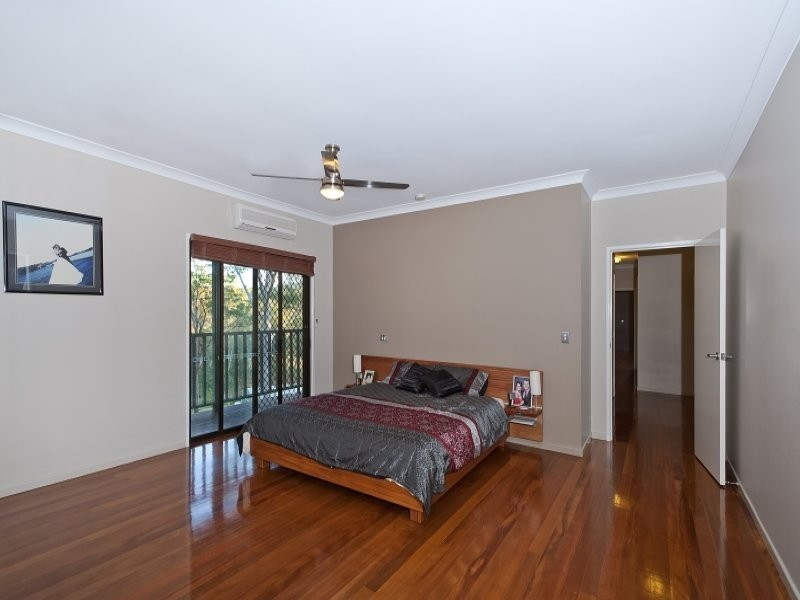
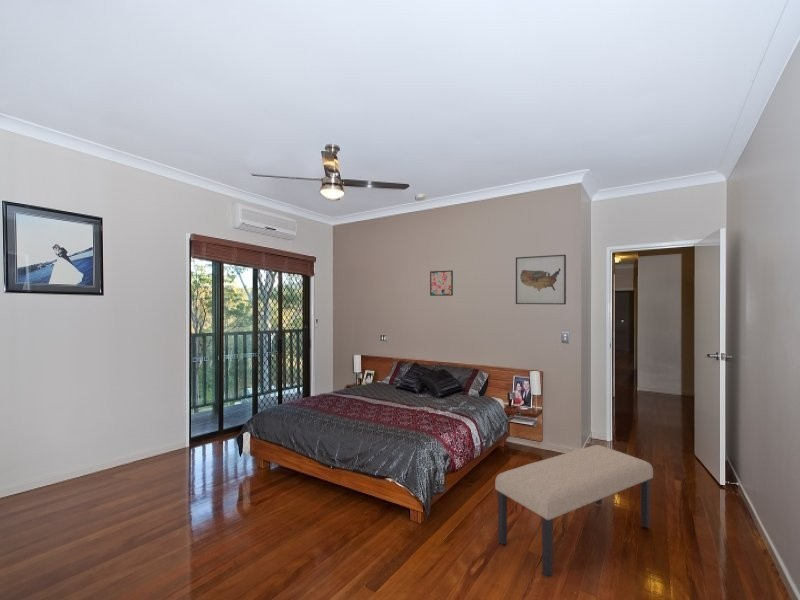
+ bench (576, 499)
+ wall art (540, 280)
+ wall art (441, 283)
